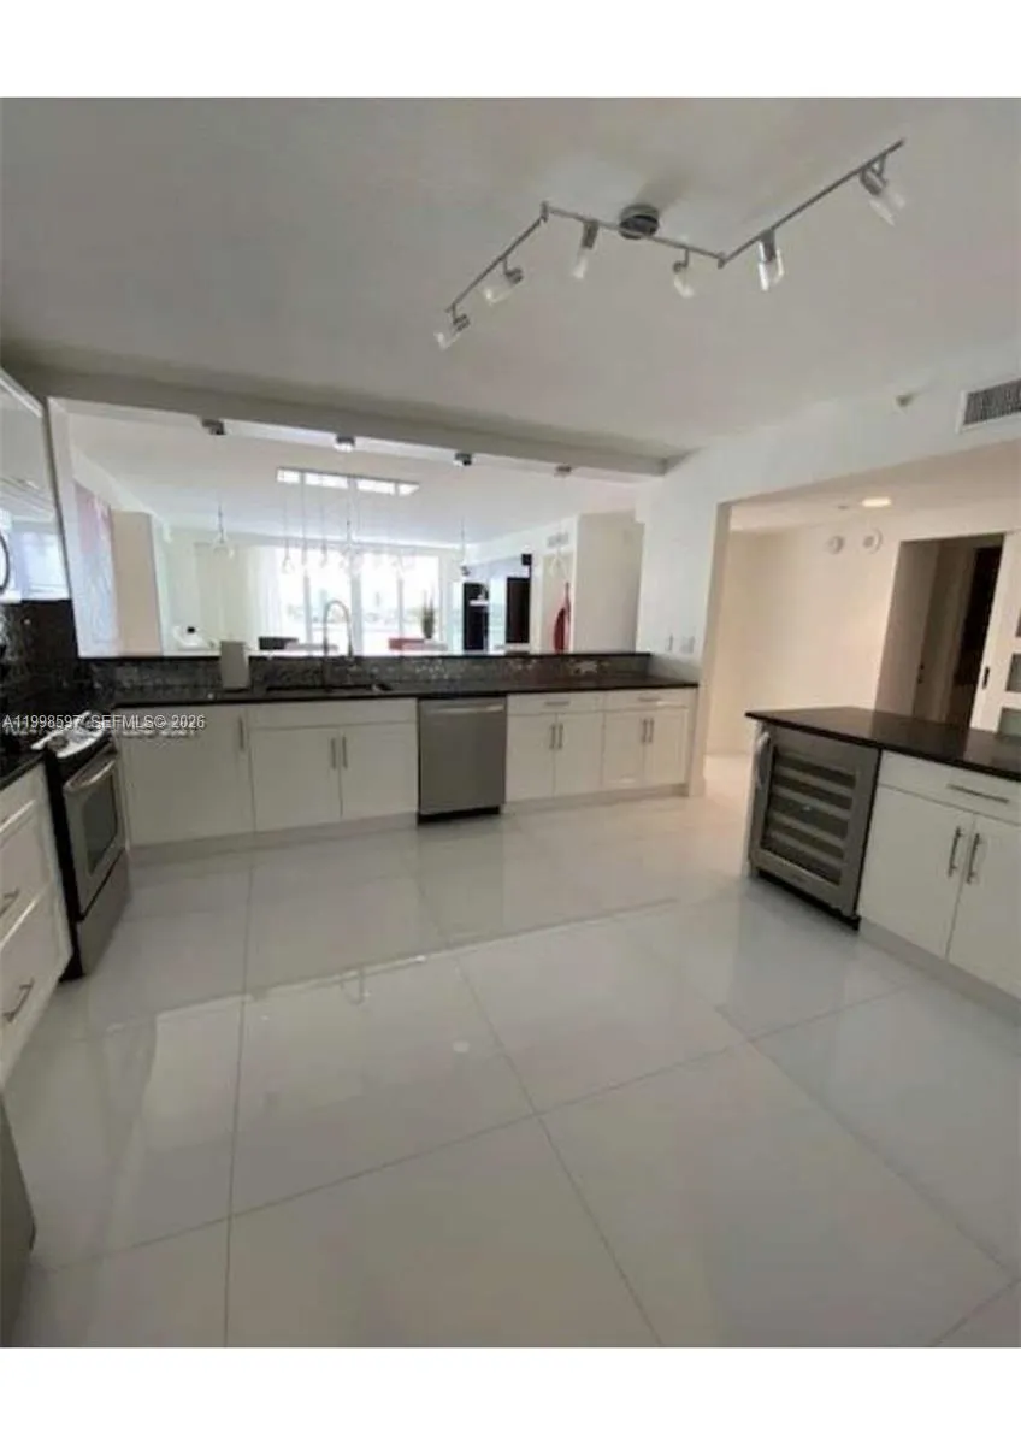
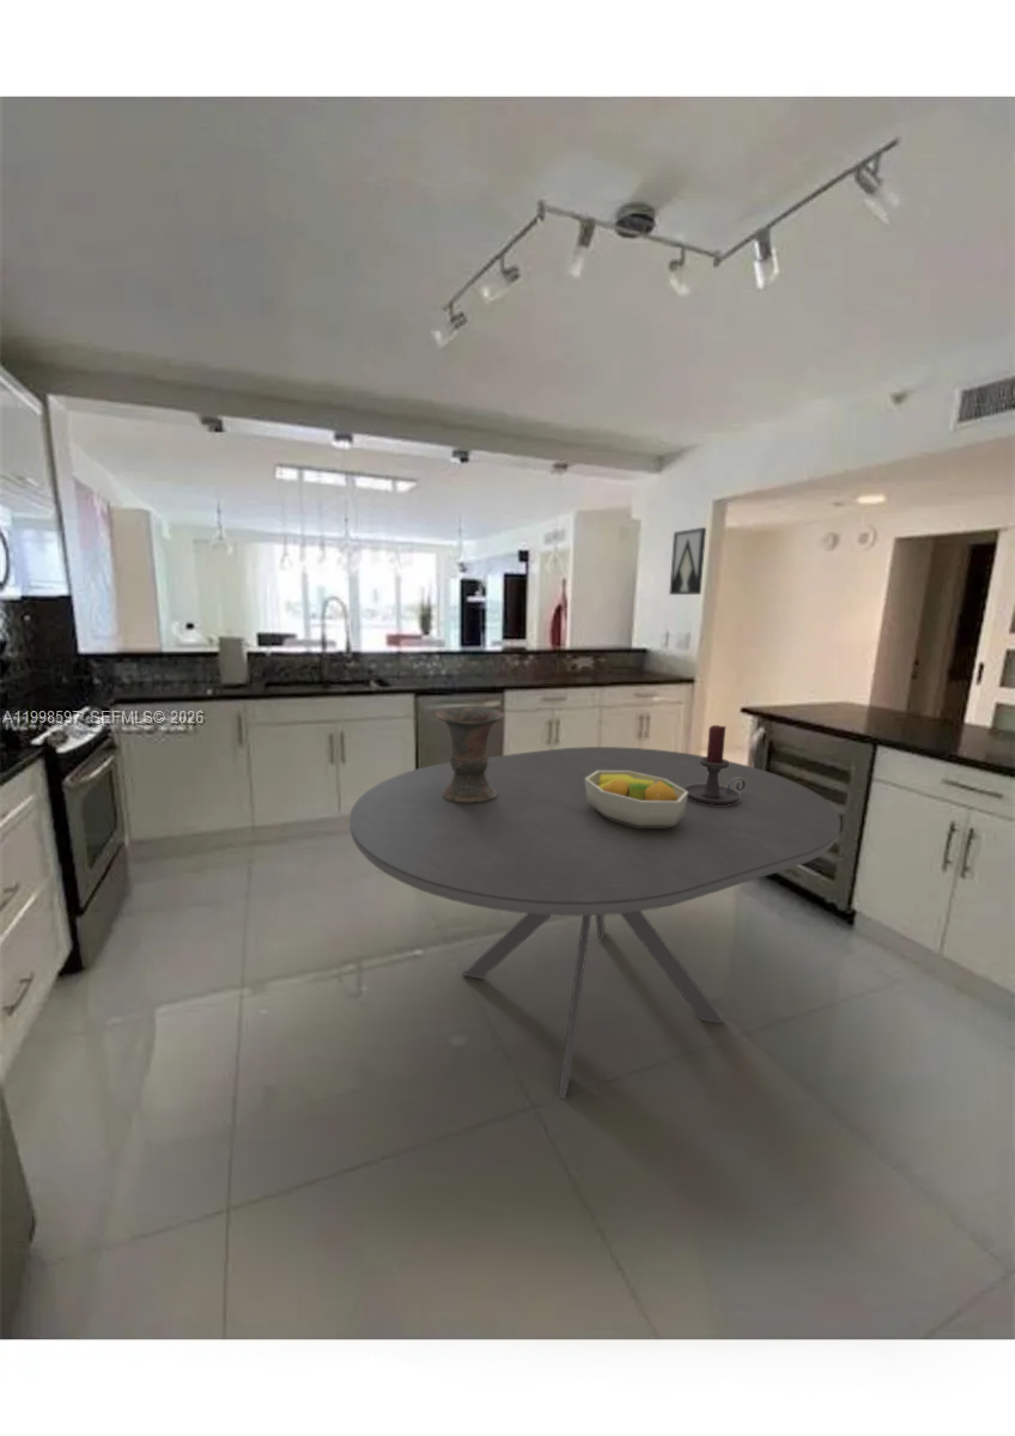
+ vase (469, 754)
+ wall art (686, 562)
+ fruit bowl (634, 791)
+ candle holder (721, 760)
+ dining table (591, 900)
